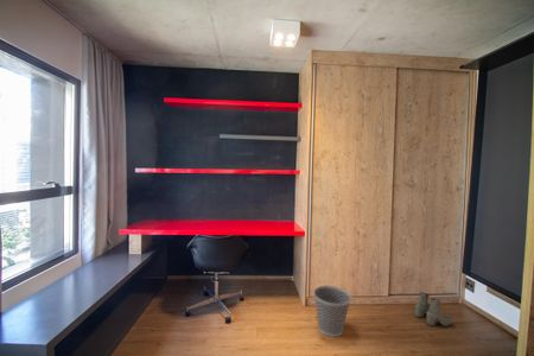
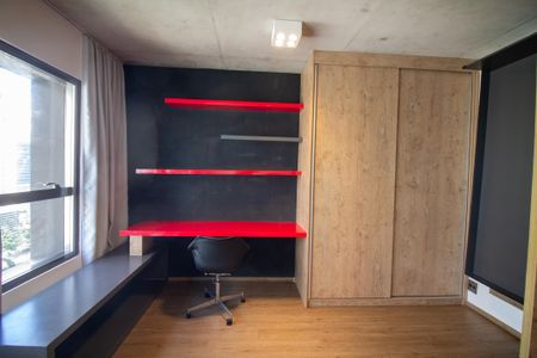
- boots (433, 307)
- wastebasket (331, 311)
